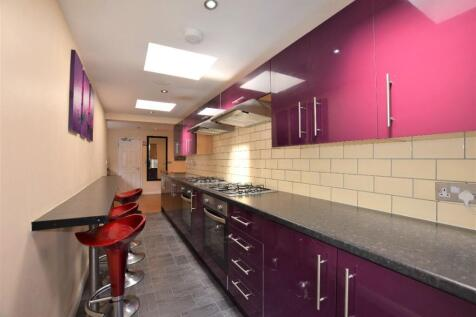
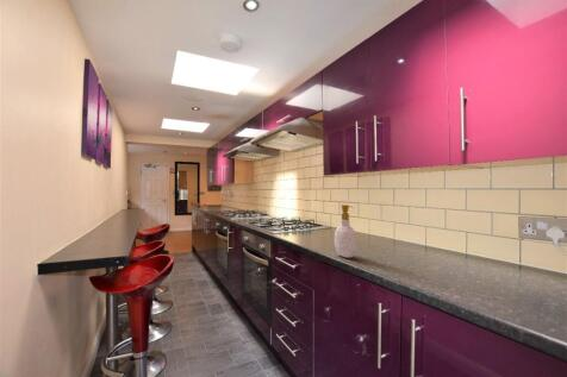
+ soap bottle (345, 230)
